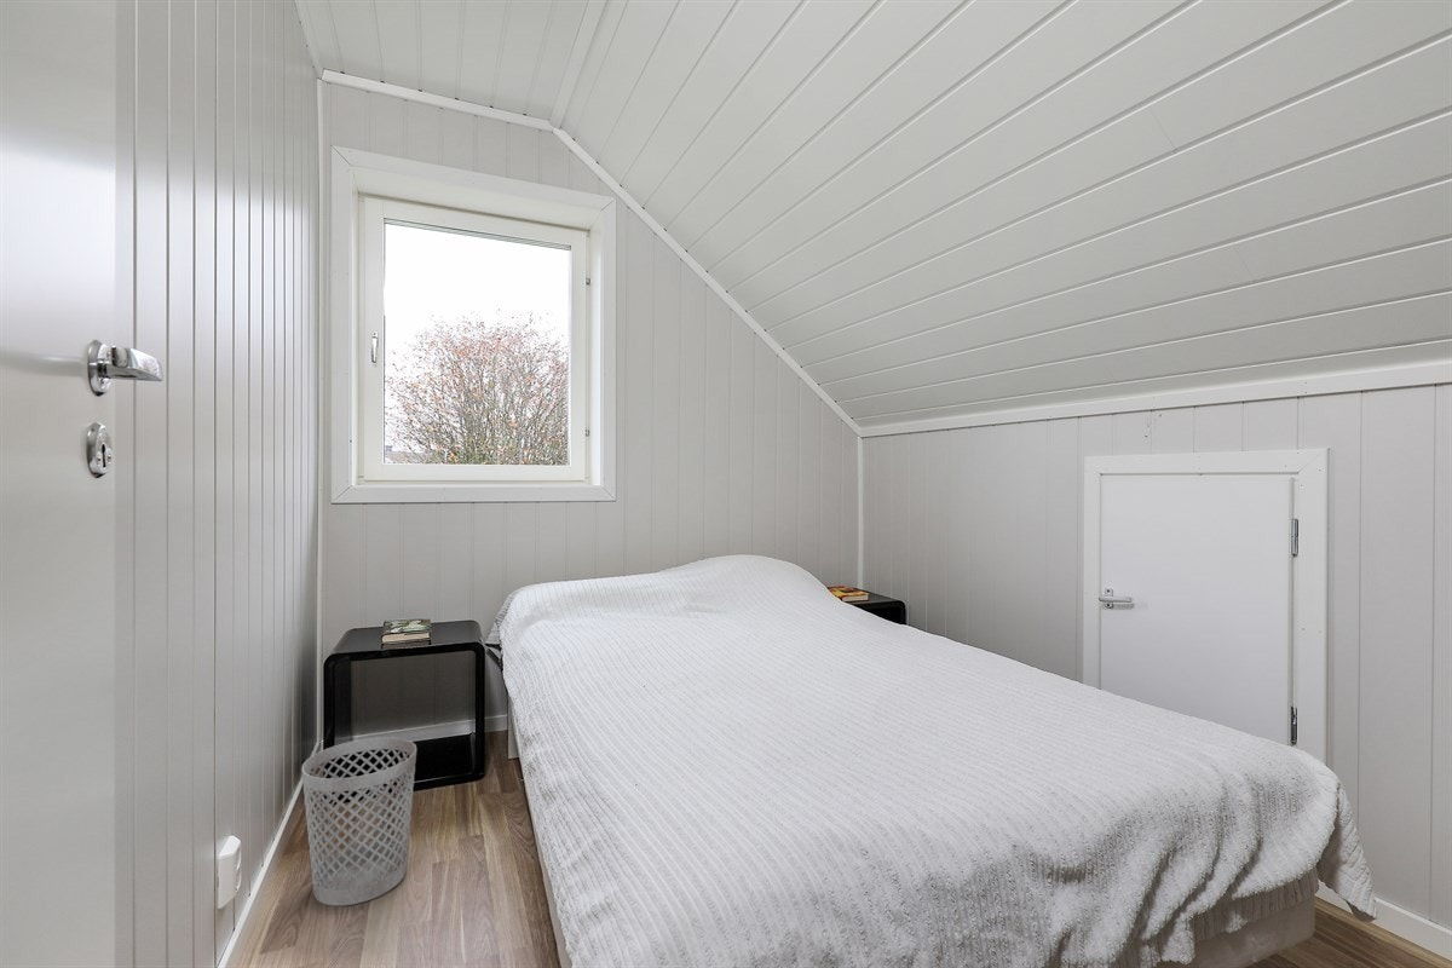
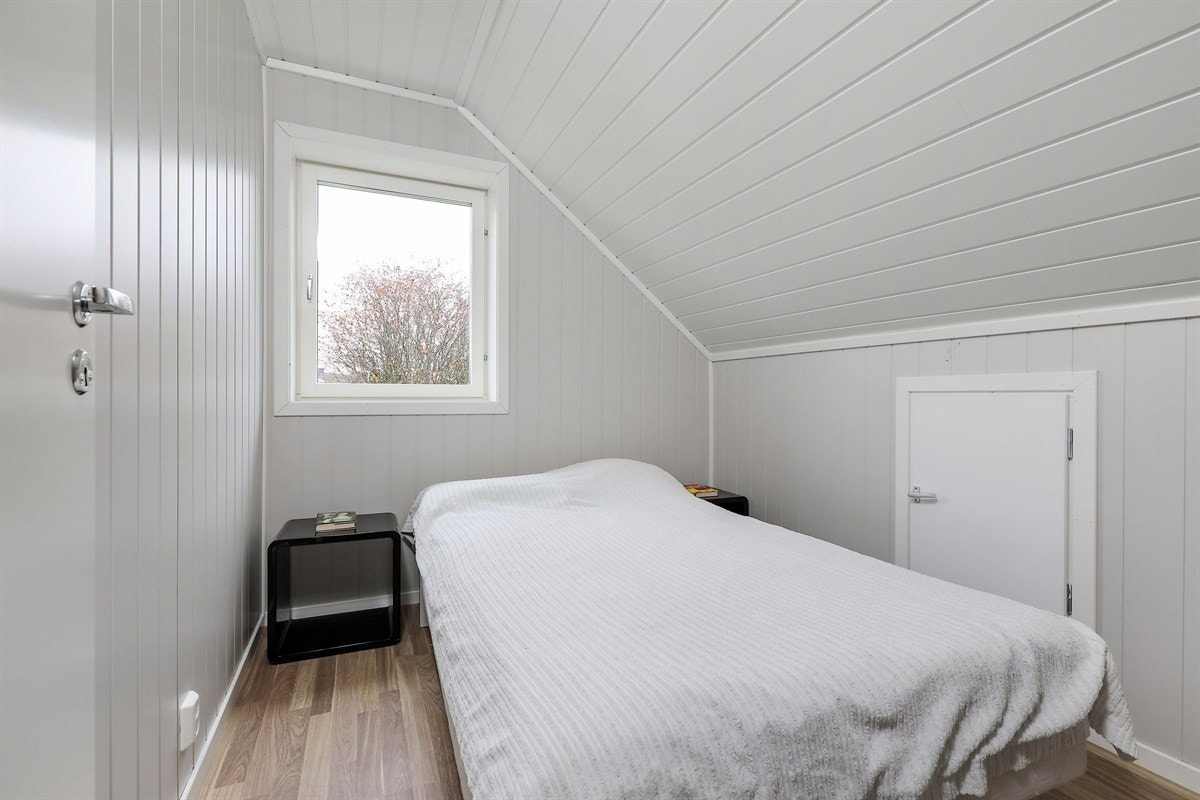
- wastebasket (361, 818)
